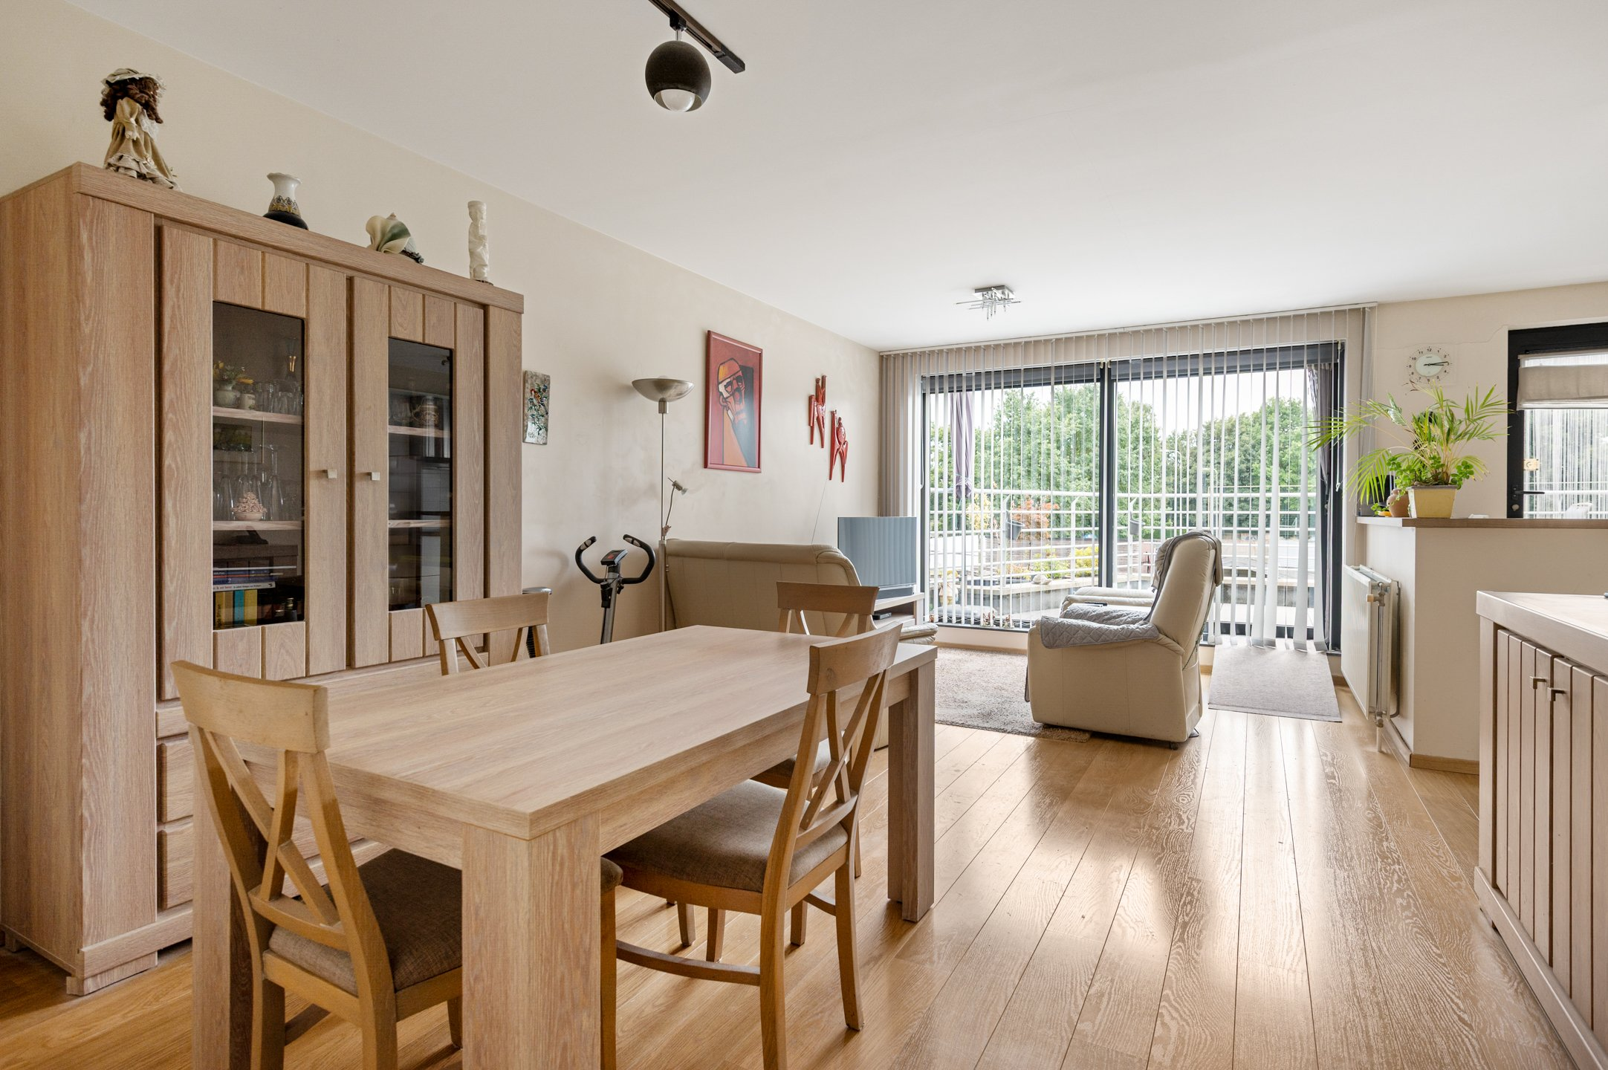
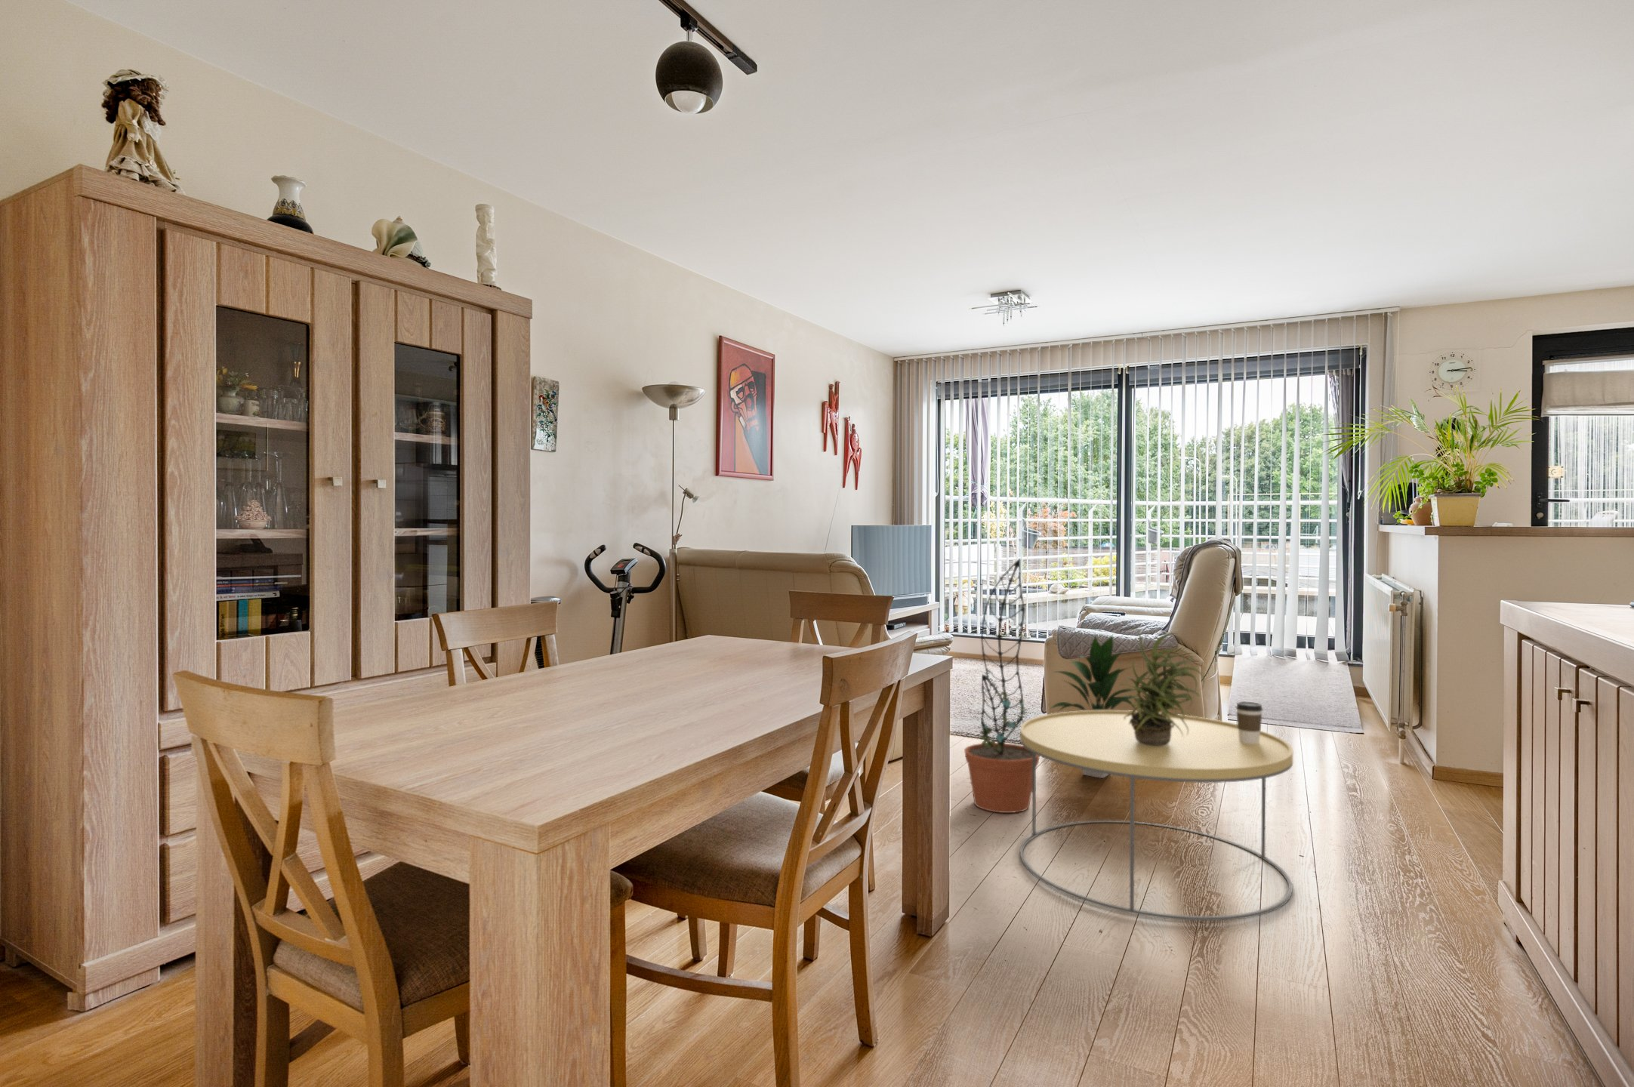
+ indoor plant (1099, 706)
+ coffee cup (1249, 718)
+ coffee table (1133, 799)
+ potted plant (1161, 683)
+ decorative plant (1001, 681)
